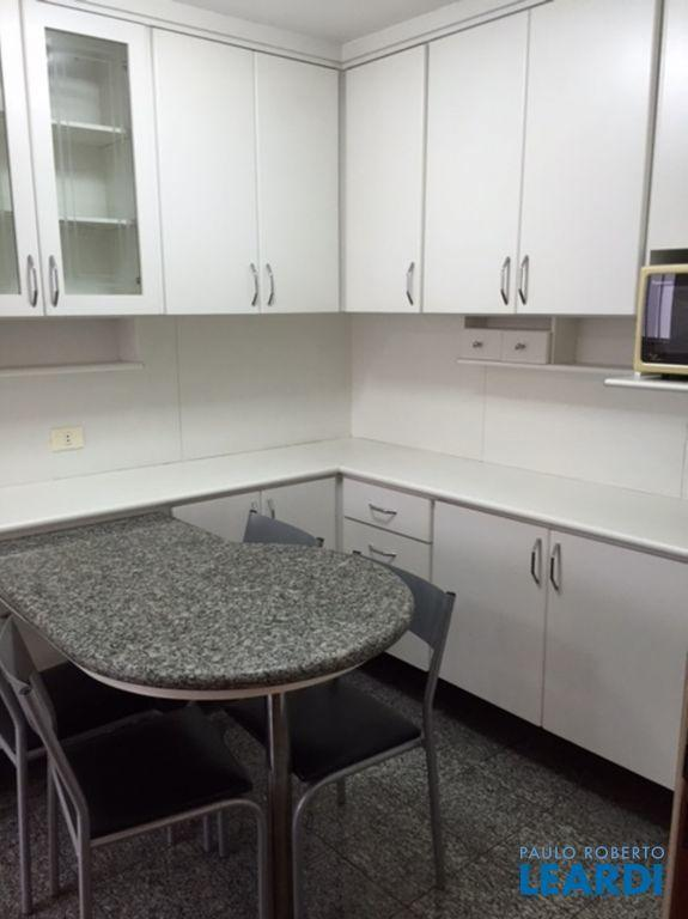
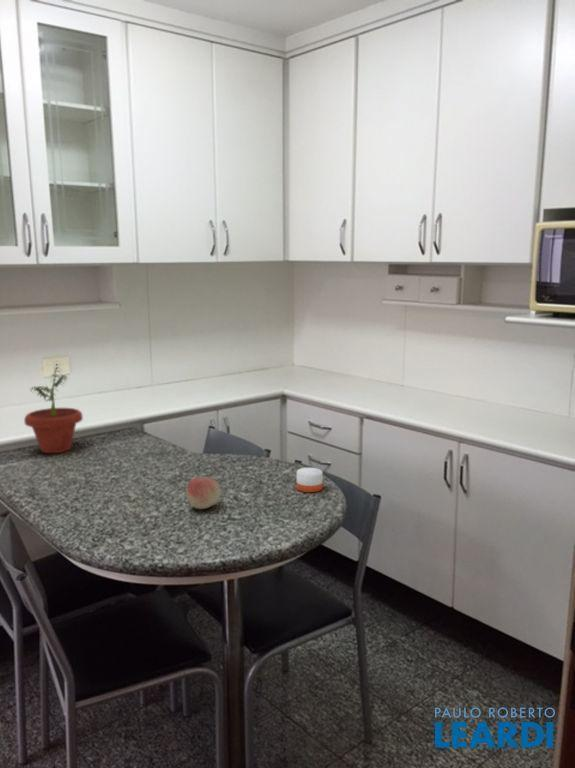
+ candle (309, 470)
+ fruit (203, 492)
+ potted plant (53, 407)
